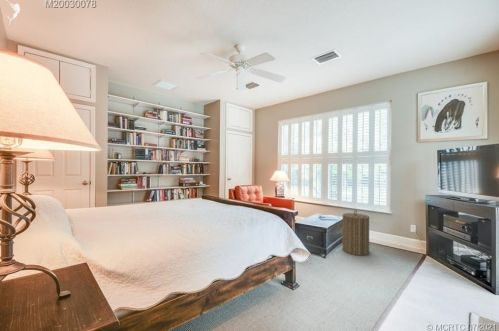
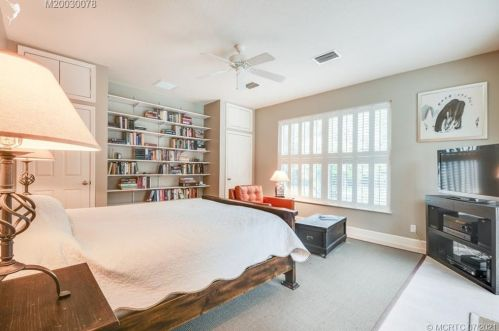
- laundry hamper (355, 230)
